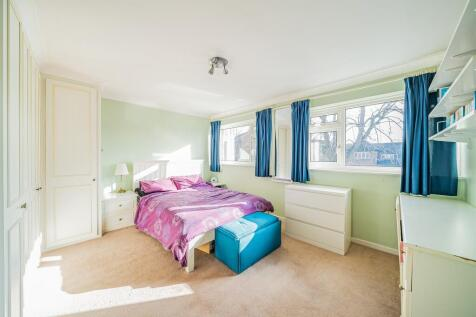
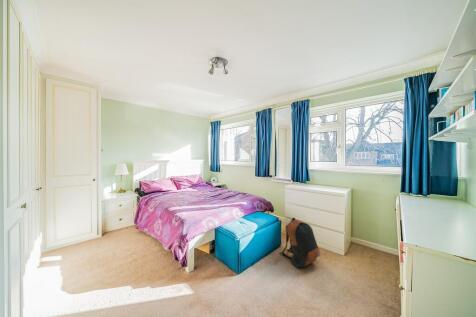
+ backpack (298, 239)
